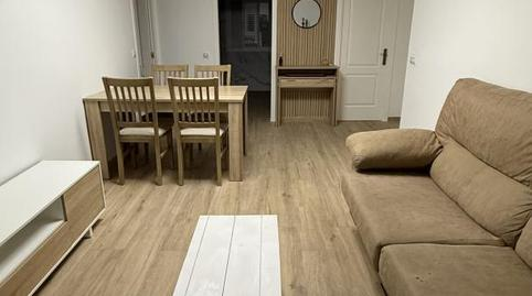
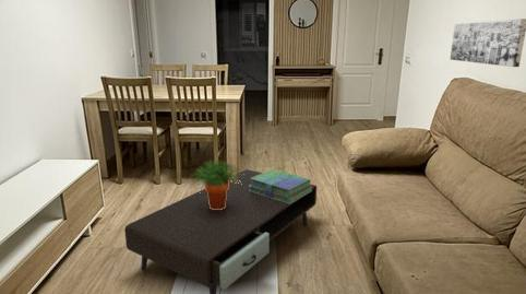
+ wall art (482, 42)
+ coffee table (240, 226)
+ stack of books (279, 184)
+ potted plant (216, 184)
